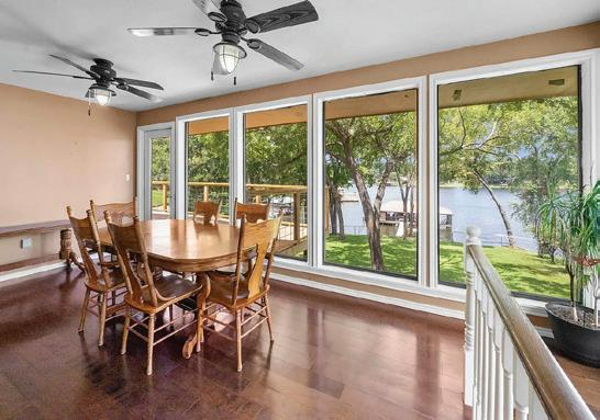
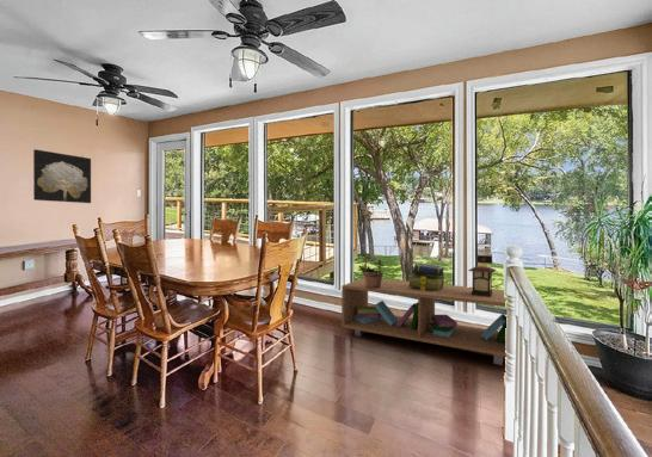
+ storage bench (426, 314)
+ lantern (482, 274)
+ potted plant (373, 268)
+ stack of books (428, 276)
+ wall art (63, 178)
